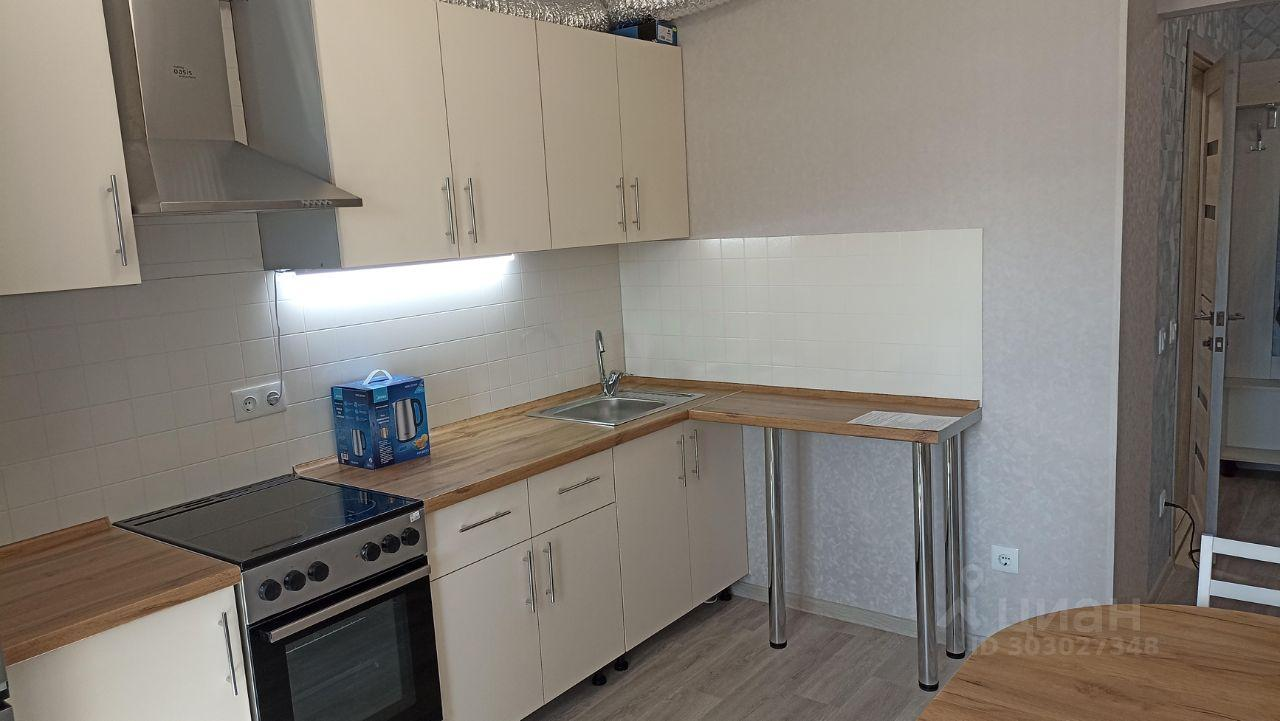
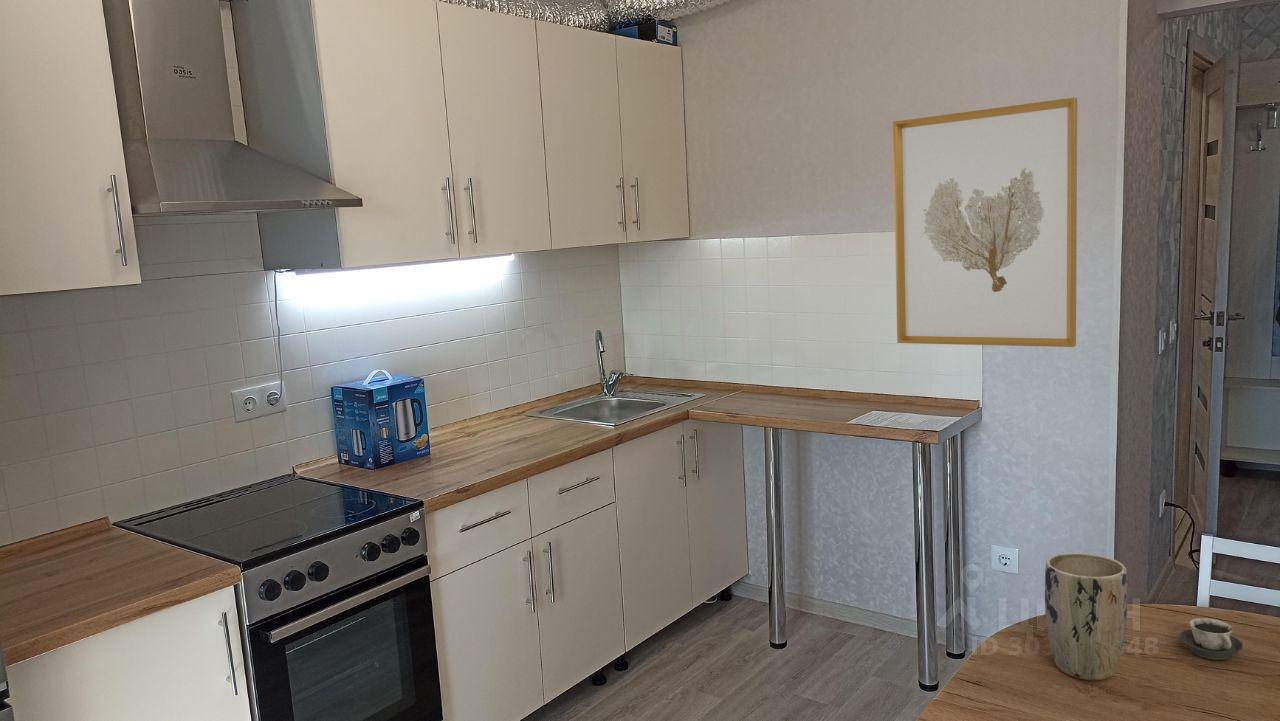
+ cup (1210, 639)
+ wall art (980, 229)
+ plant pot (1084, 616)
